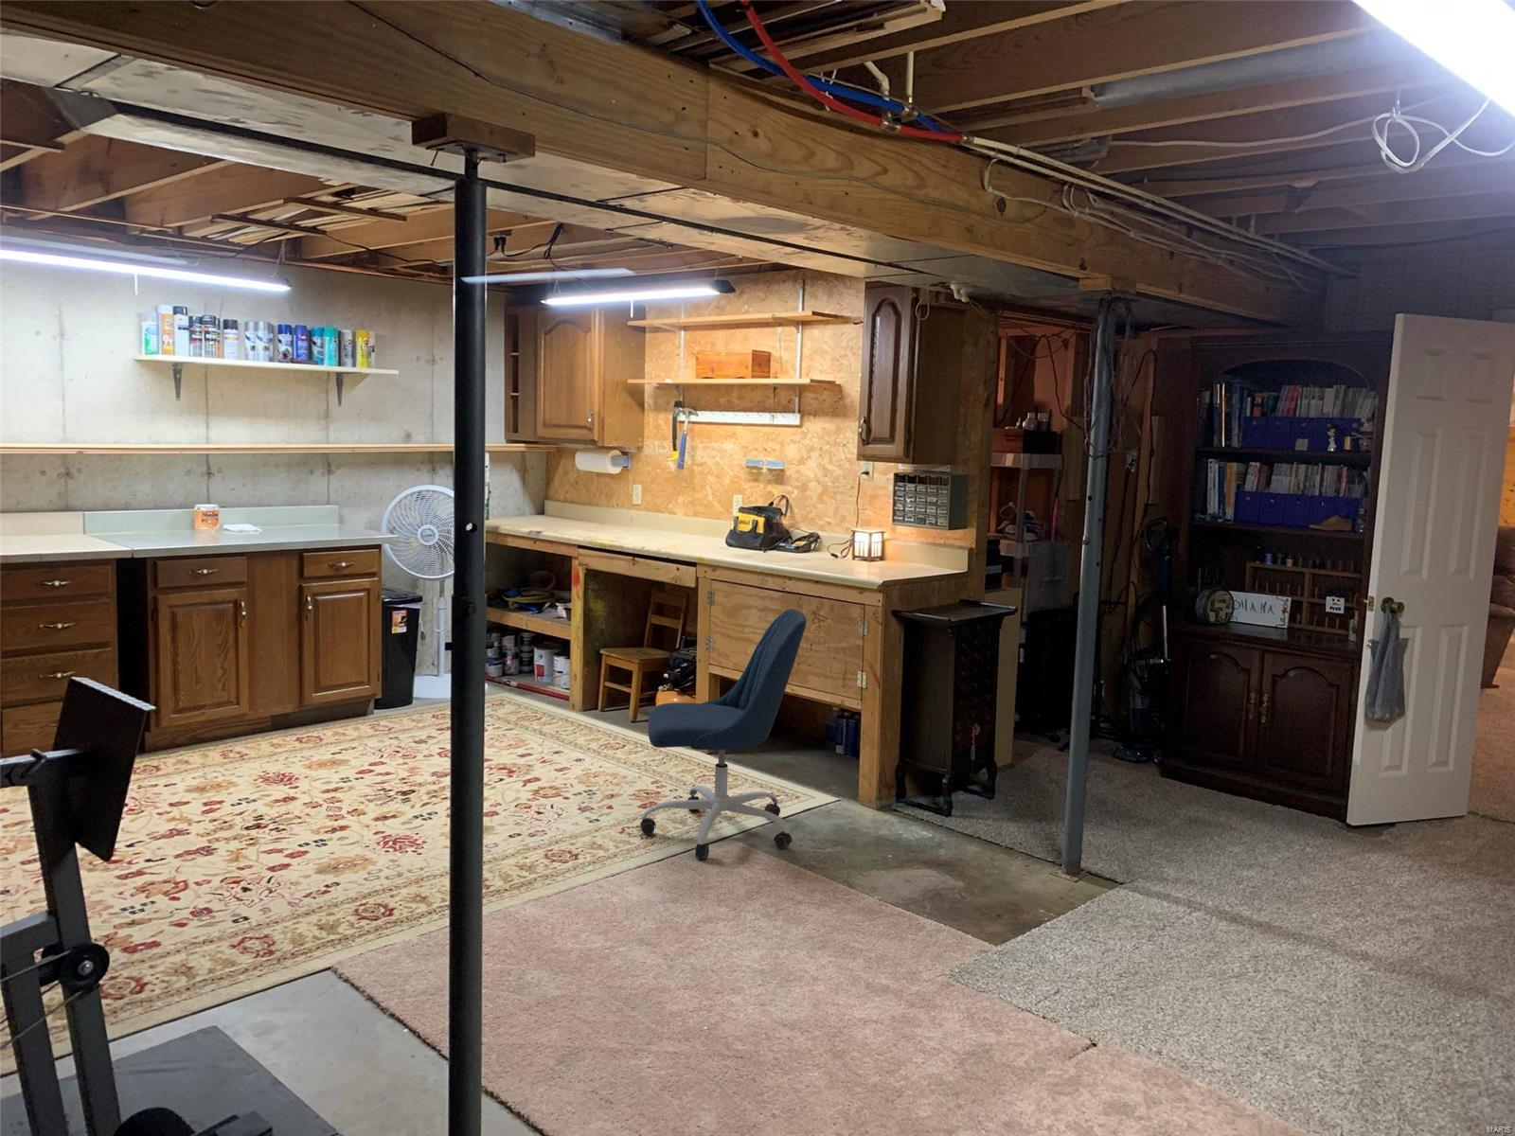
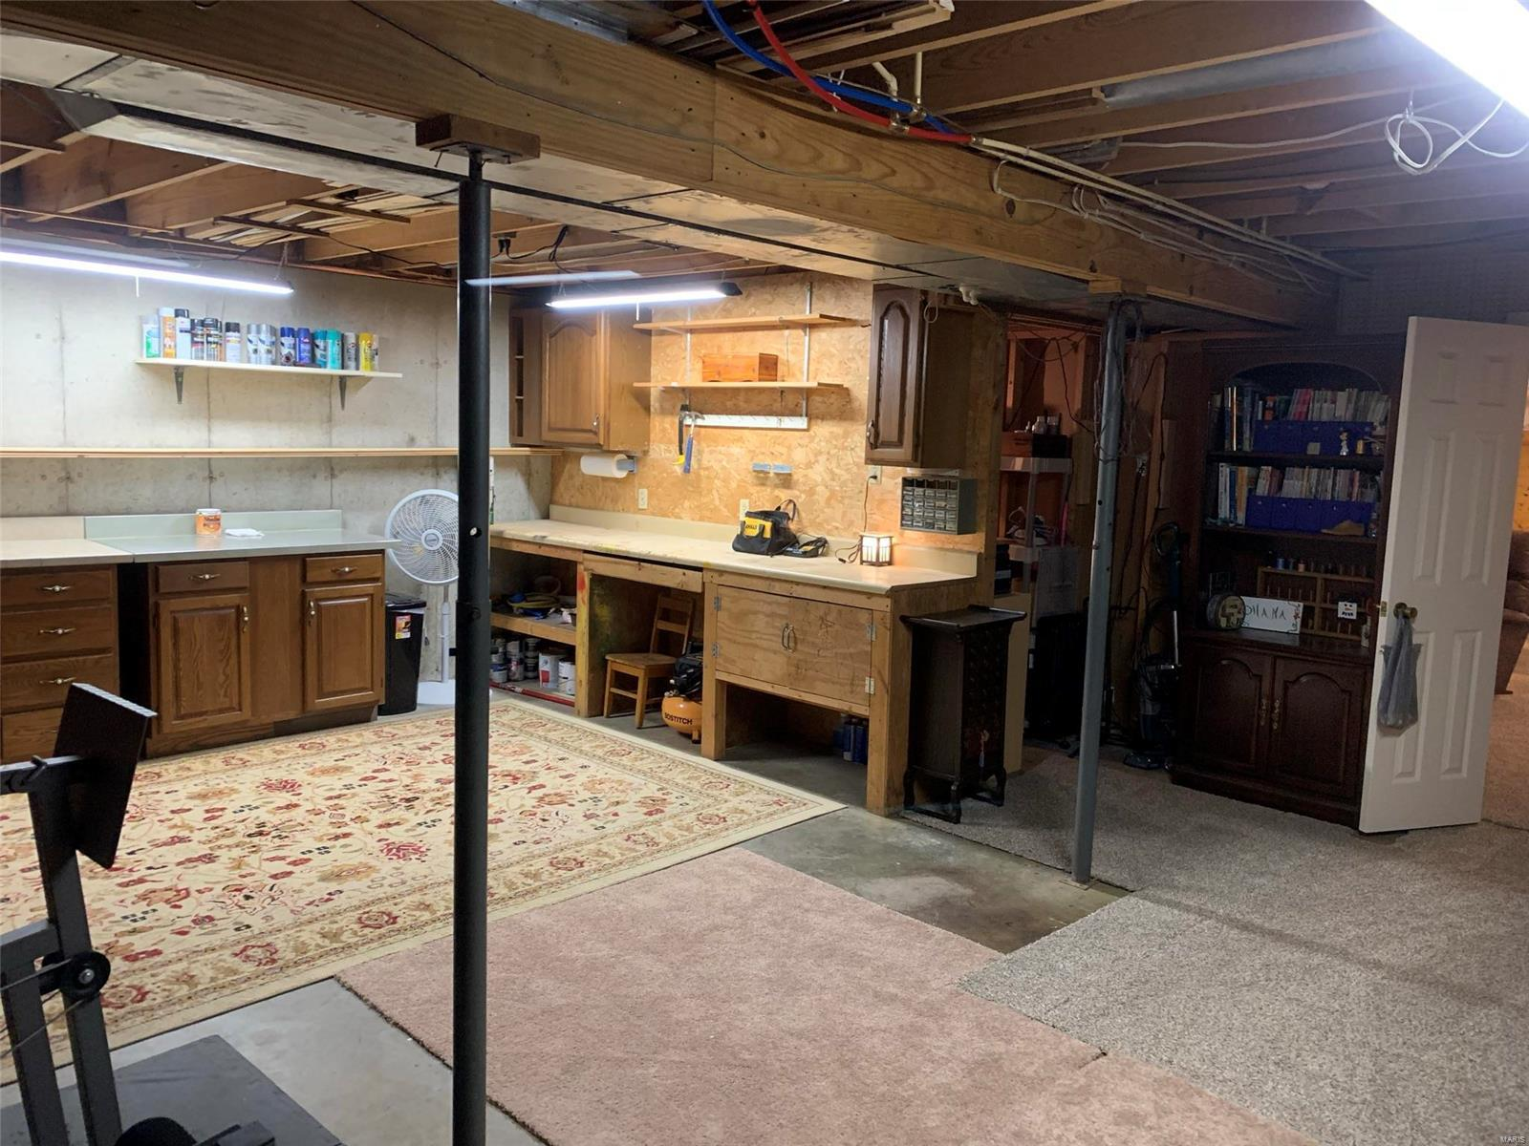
- office chair (722, 723)
